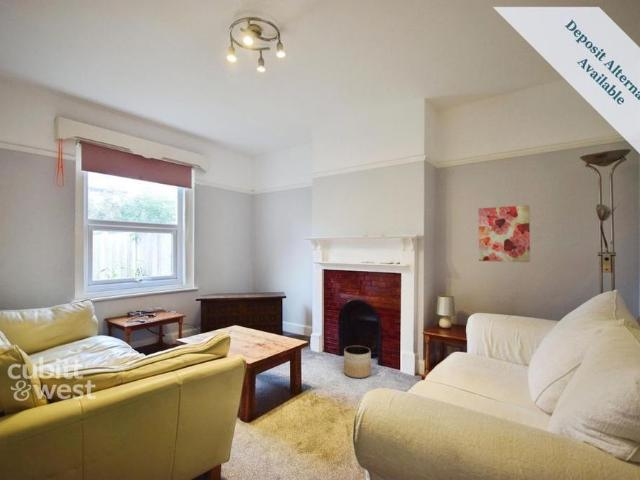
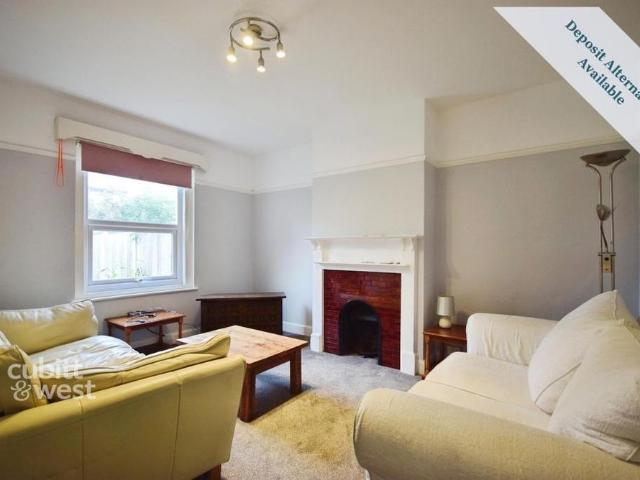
- planter (357, 361)
- wall art (503, 234)
